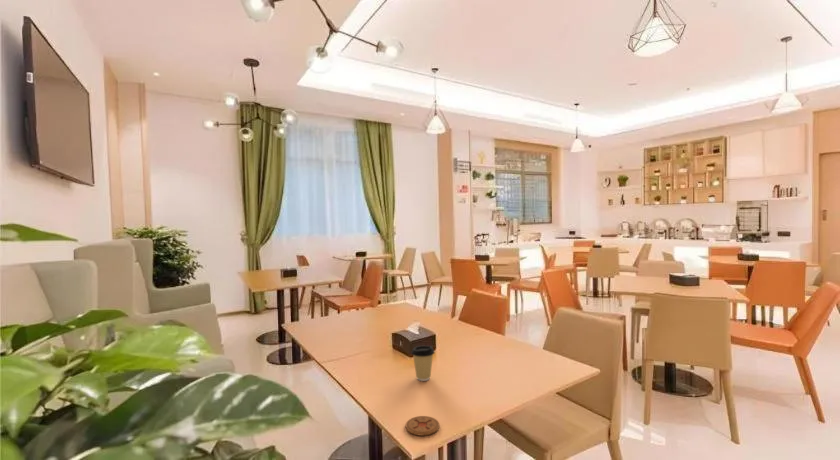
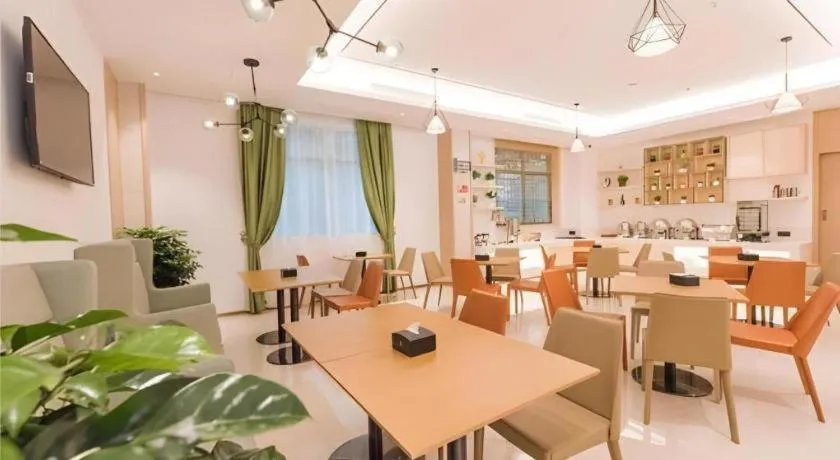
- coffee cup (423, 362)
- coaster (422, 425)
